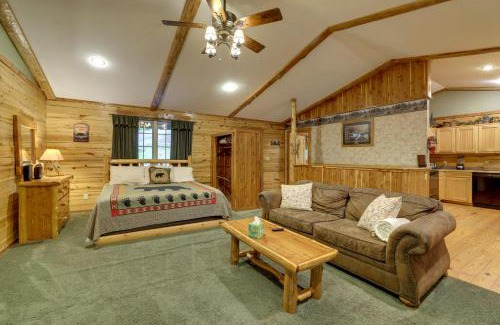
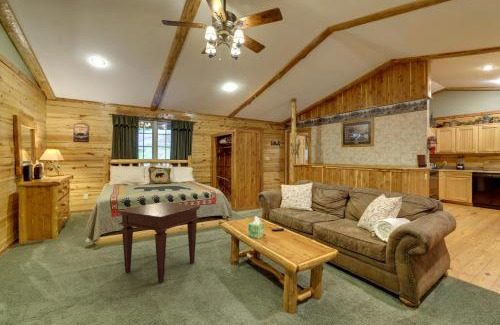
+ side table (161, 237)
